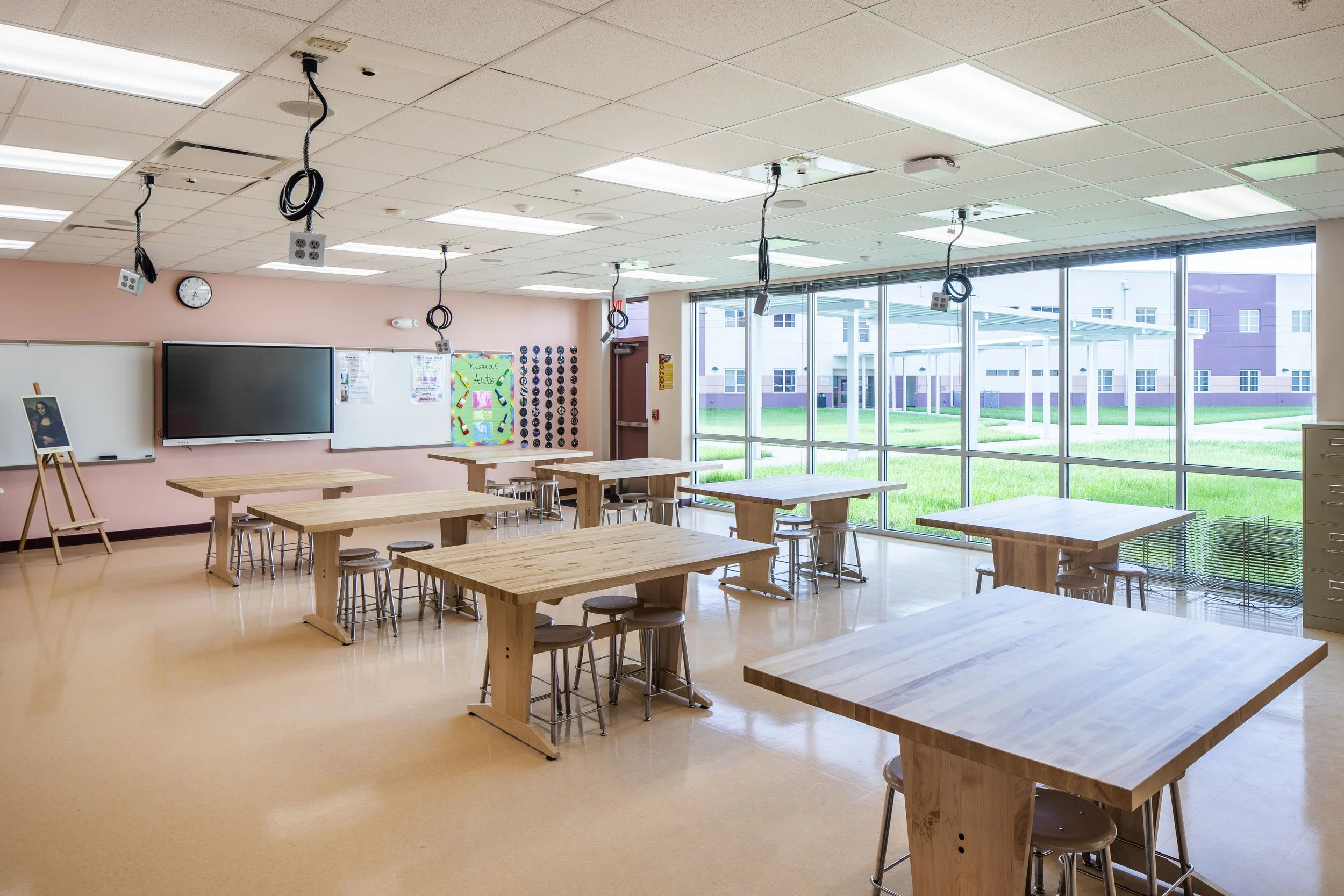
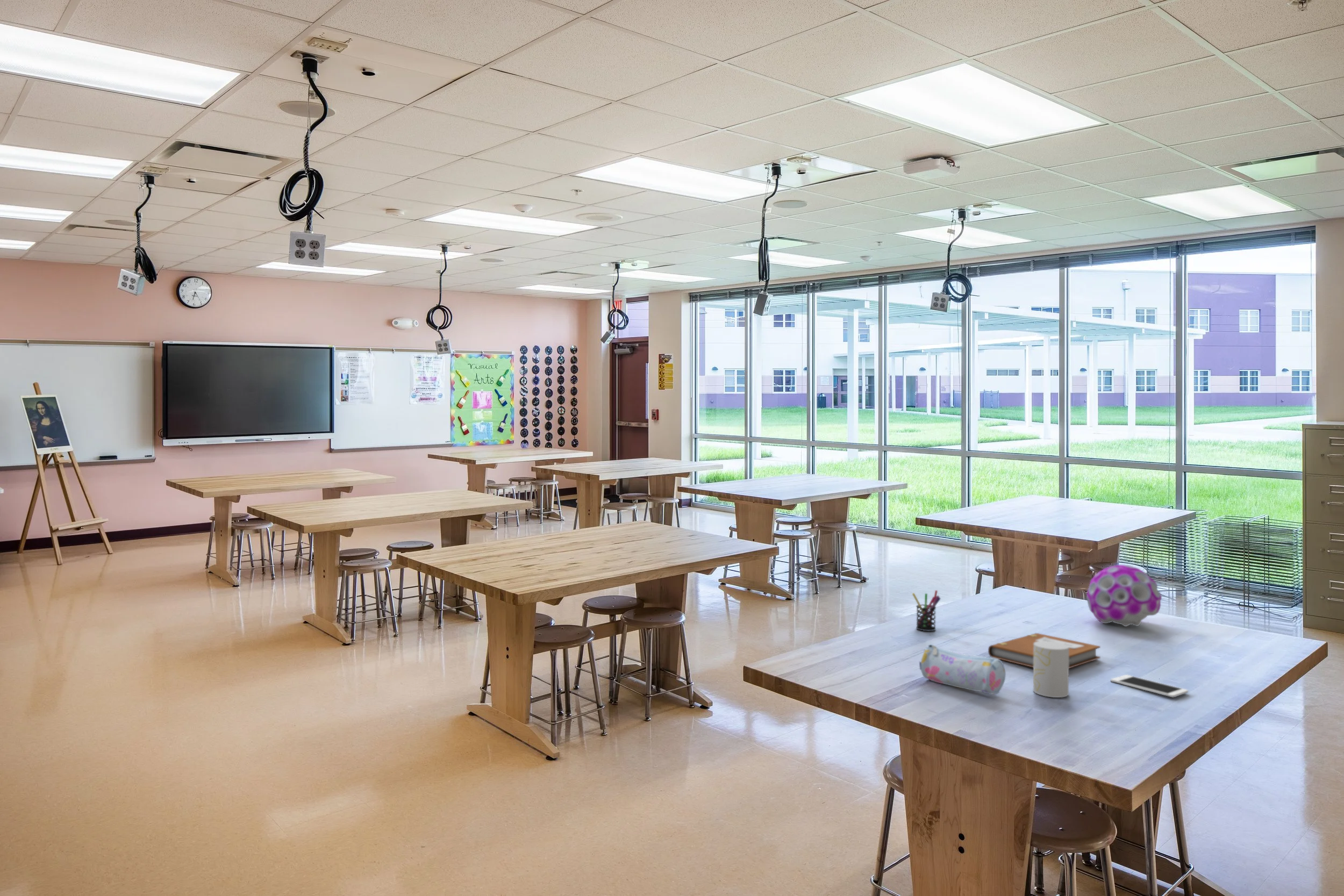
+ pen holder (927, 609)
+ pencil case (962, 668)
+ notebook (1045, 641)
+ decorative ball (1123, 594)
+ cell phone (1148, 685)
+ cup (1050, 669)
